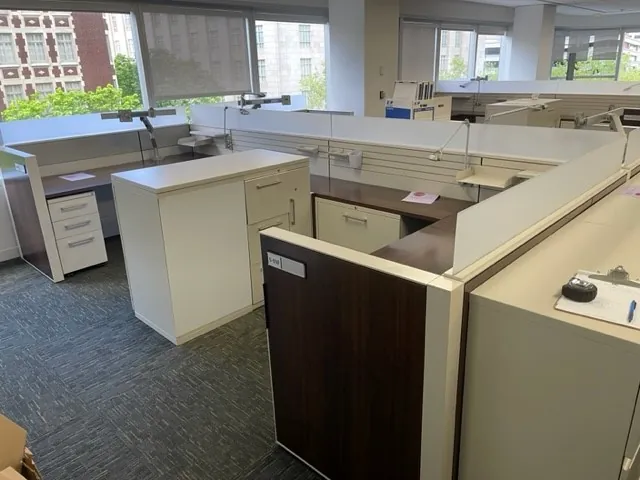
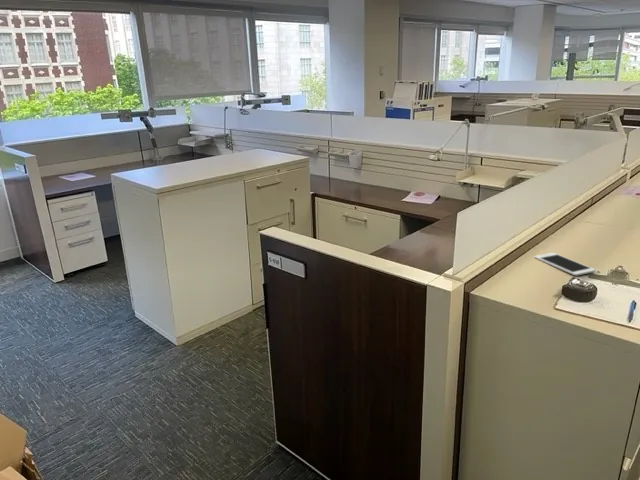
+ cell phone (563, 263)
